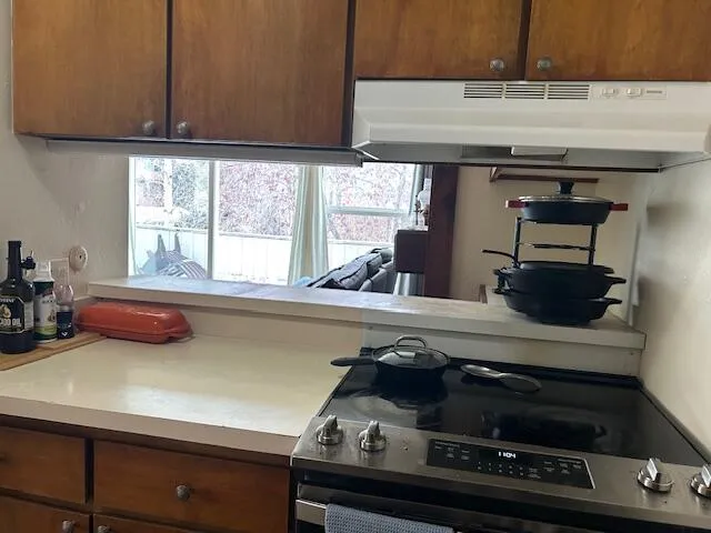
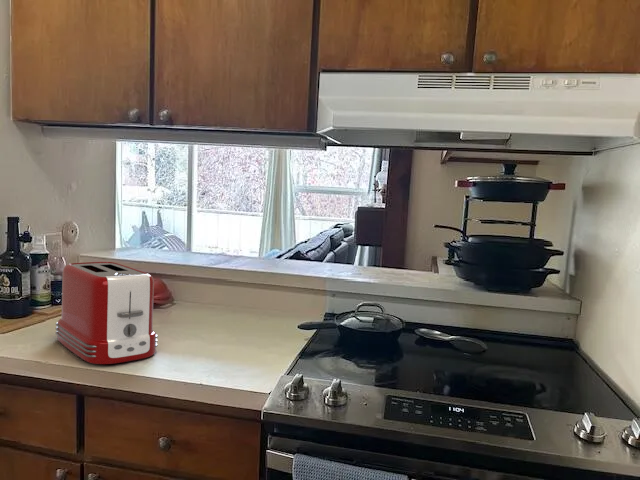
+ toaster (106, 307)
